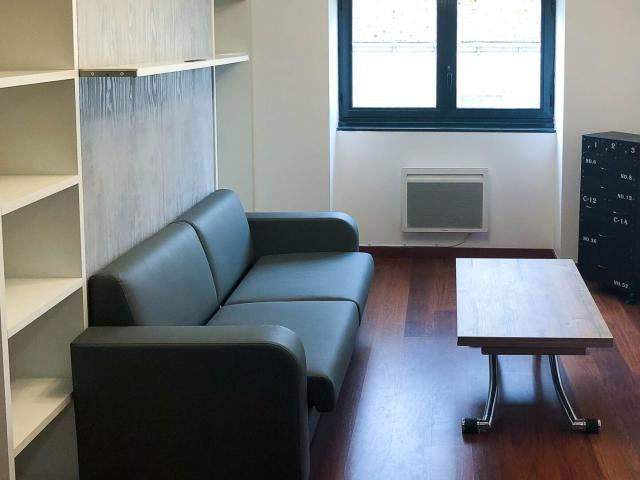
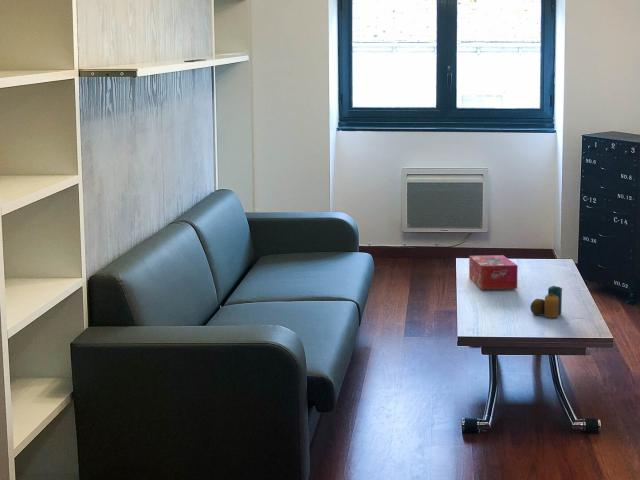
+ tissue box (492, 271)
+ candle (546, 301)
